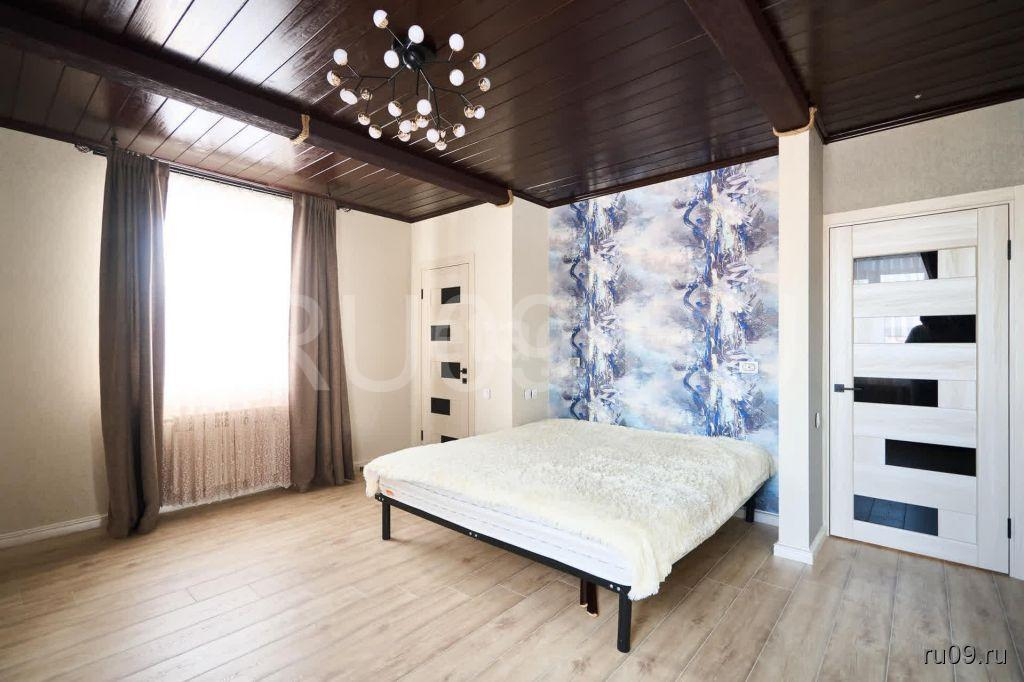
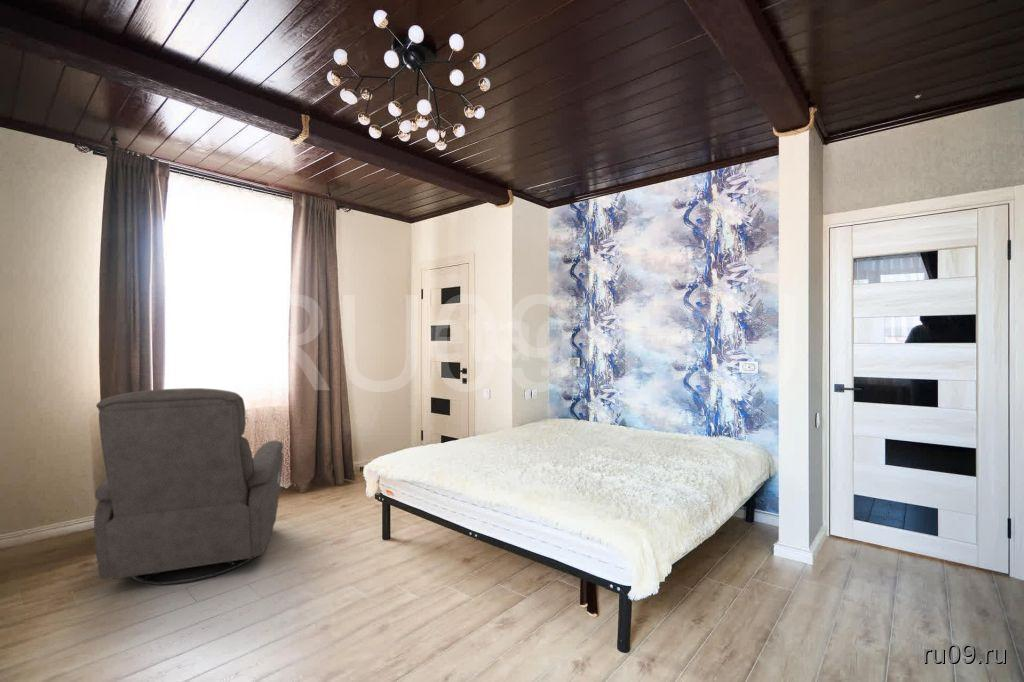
+ chair (197, 472)
